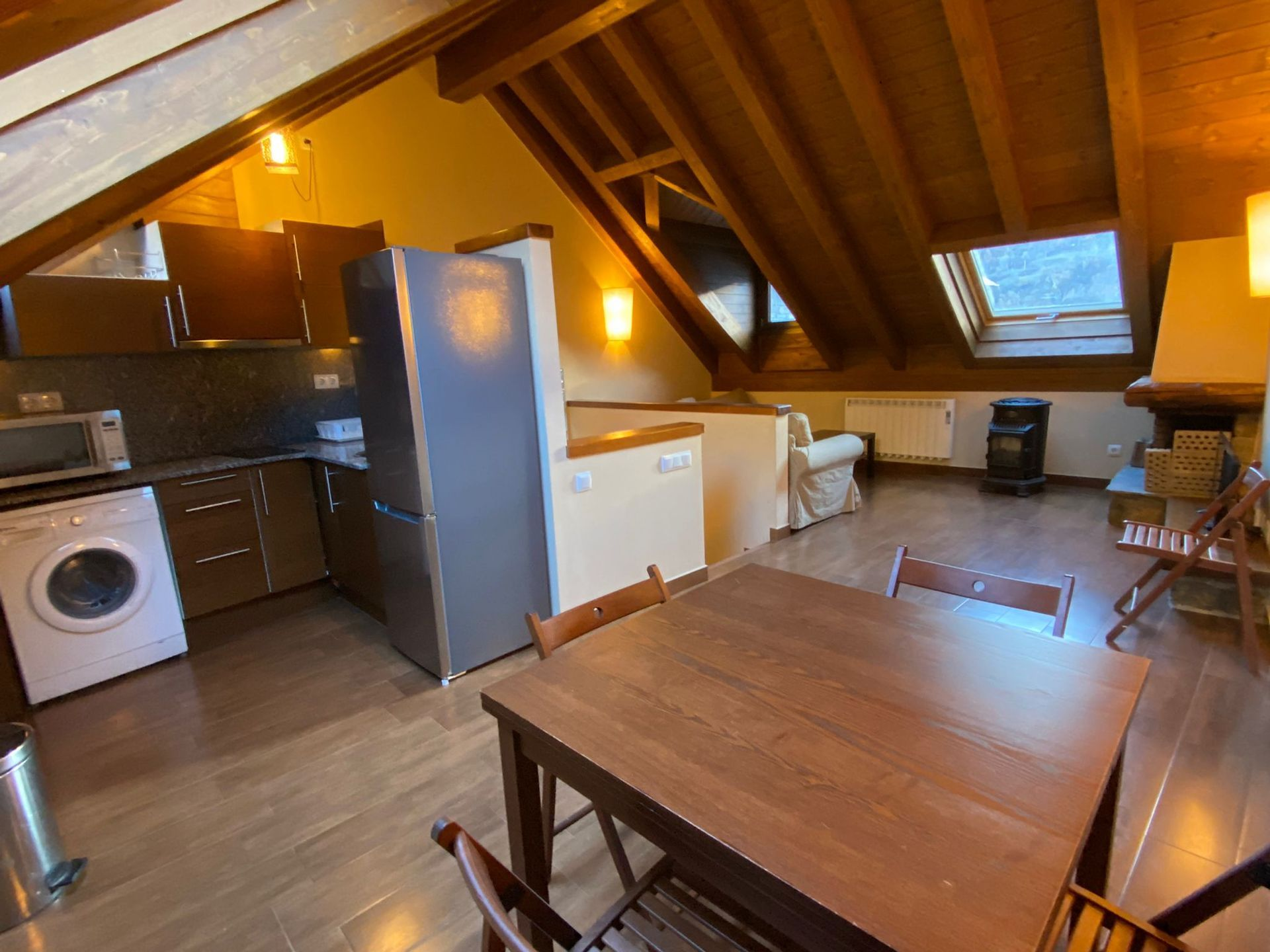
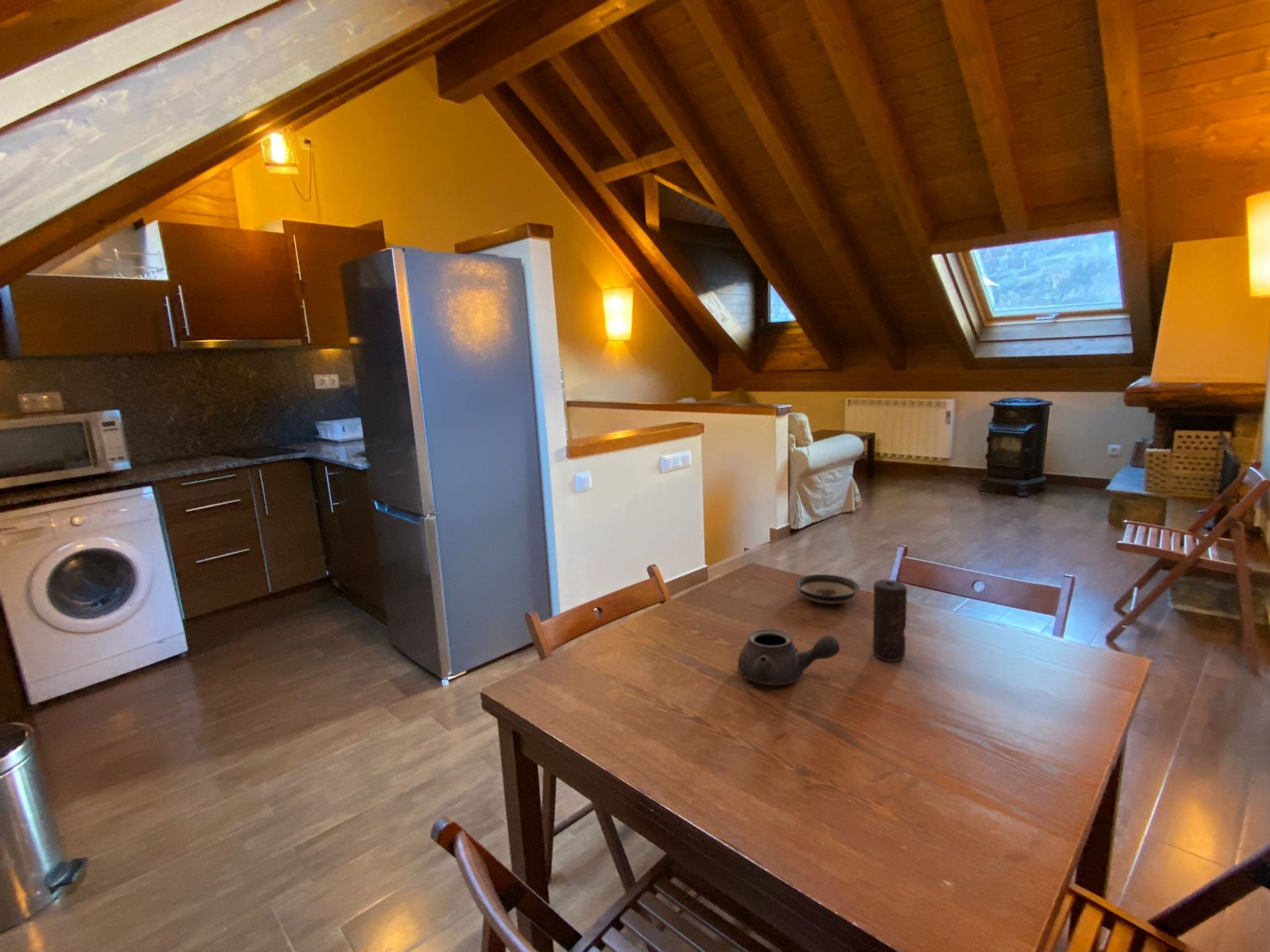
+ teapot (786, 655)
+ saucer (827, 592)
+ candle (889, 619)
